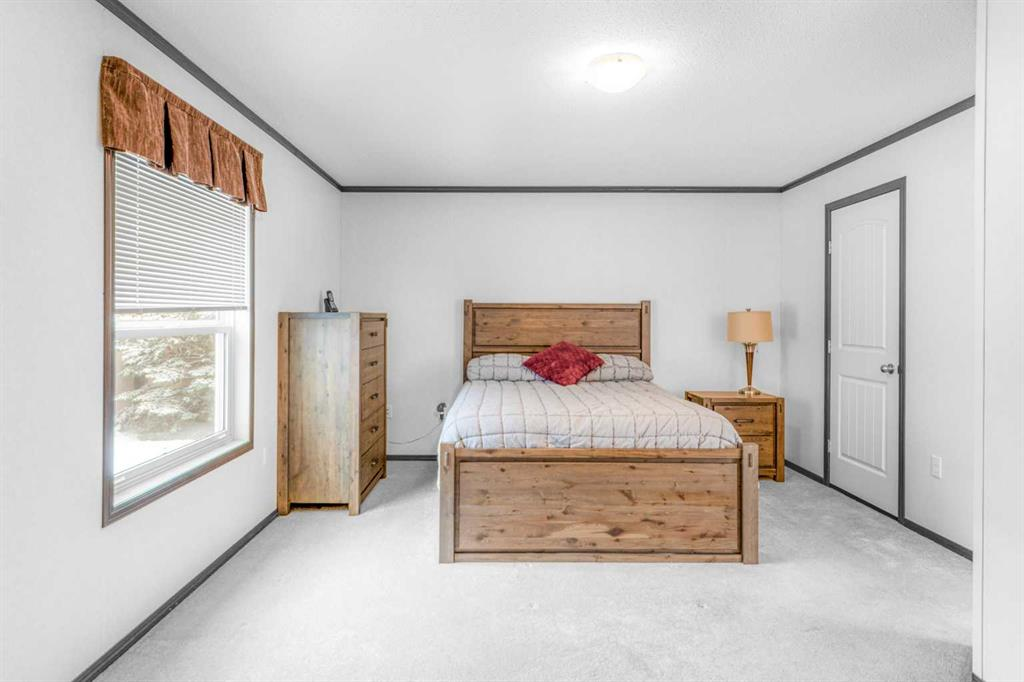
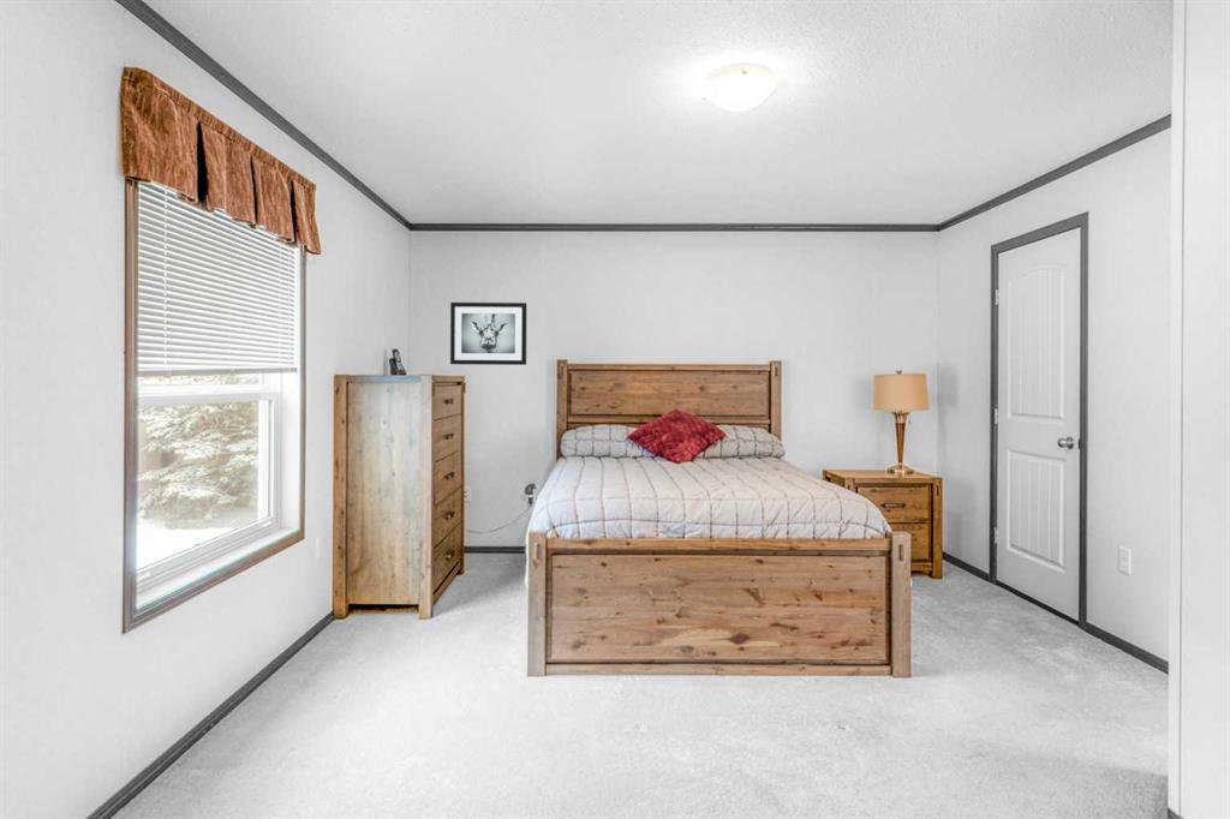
+ wall art (488, 333)
